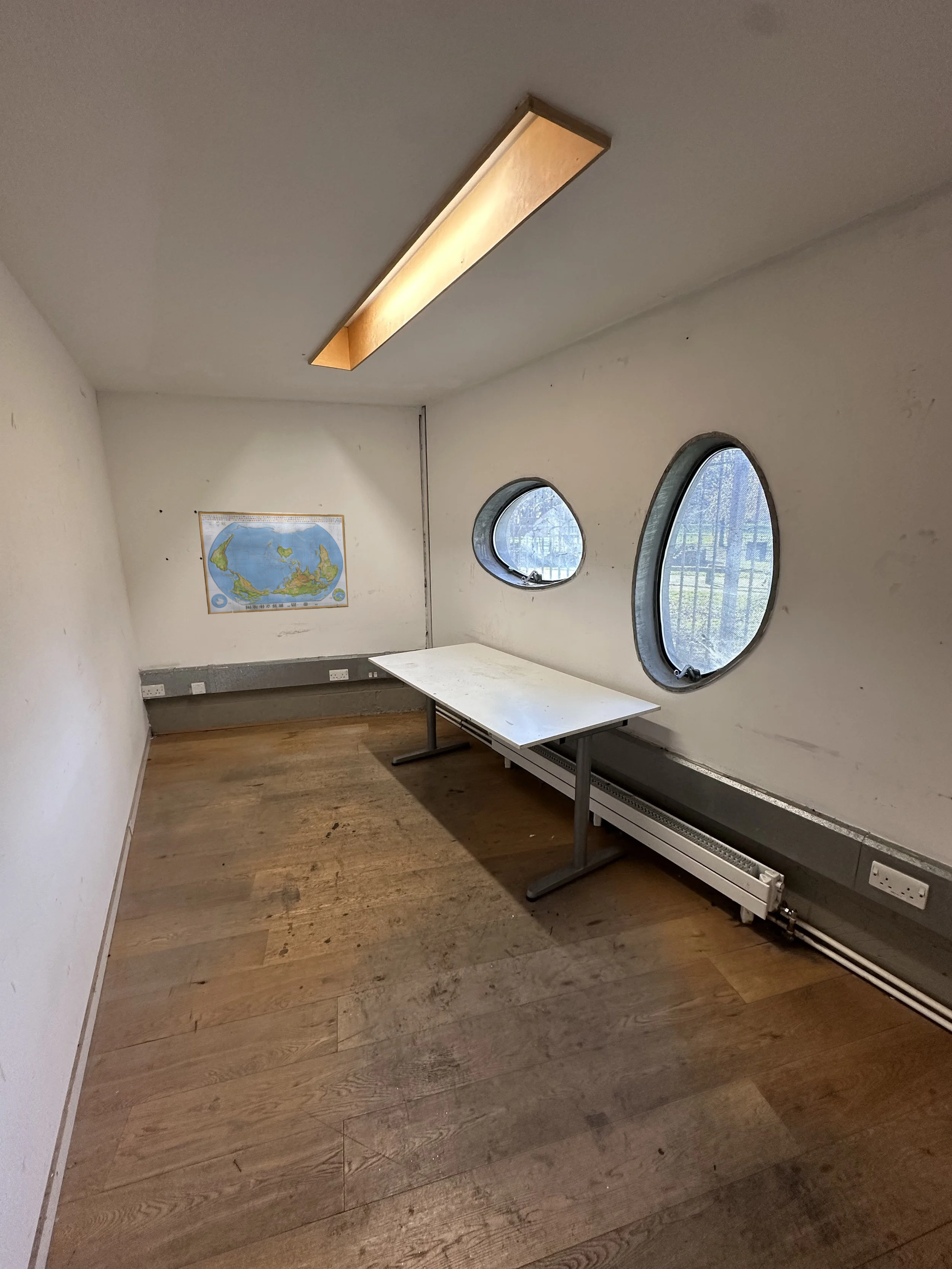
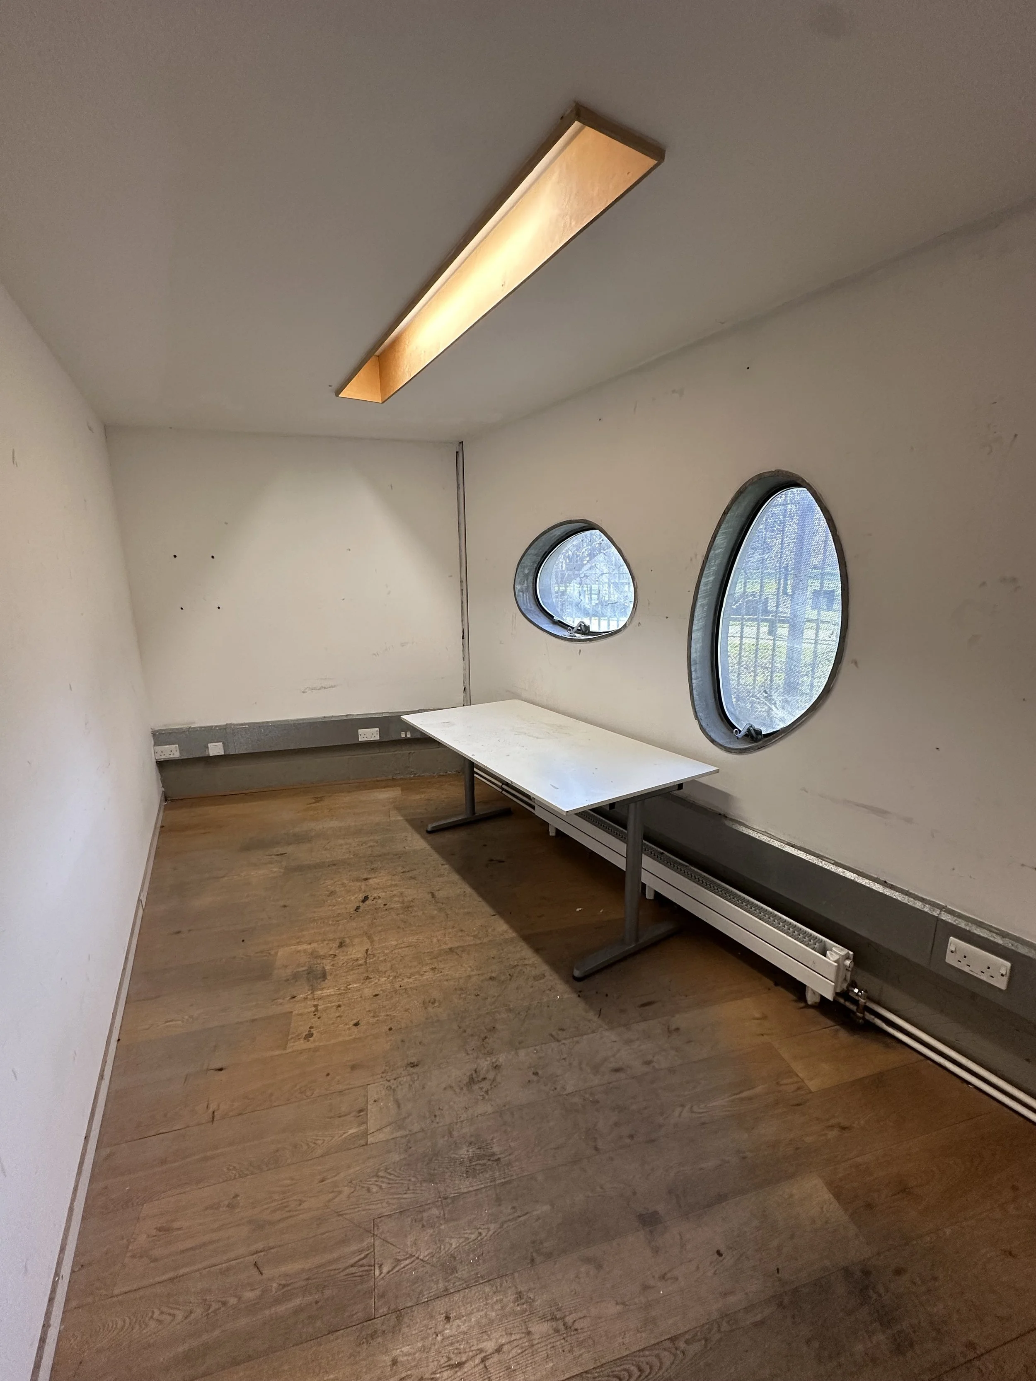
- world map (279, 562)
